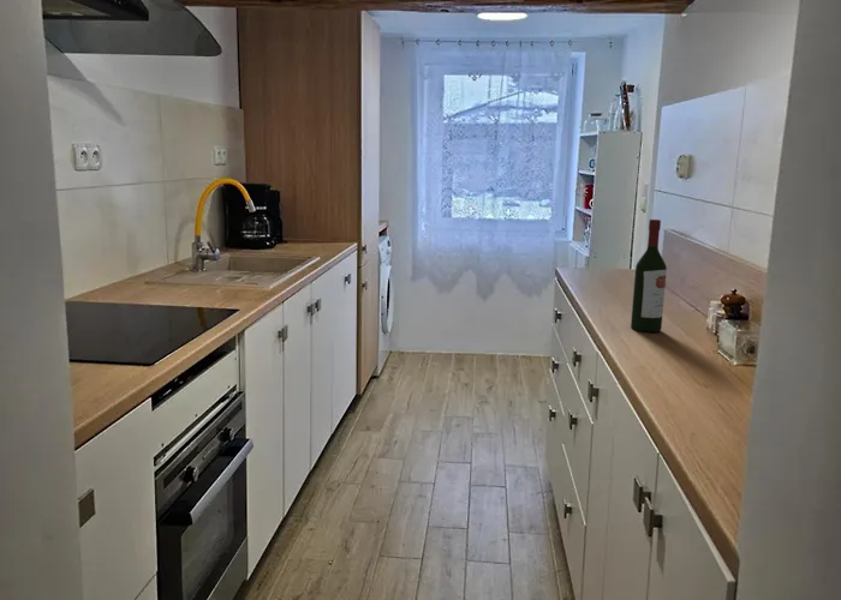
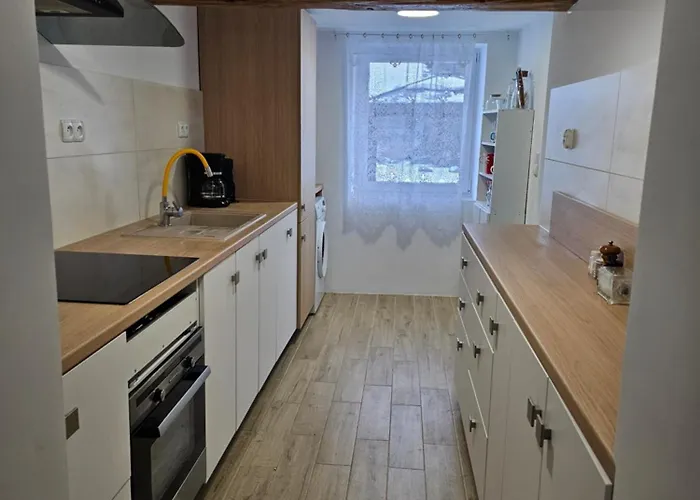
- wine bottle (650, 275)
